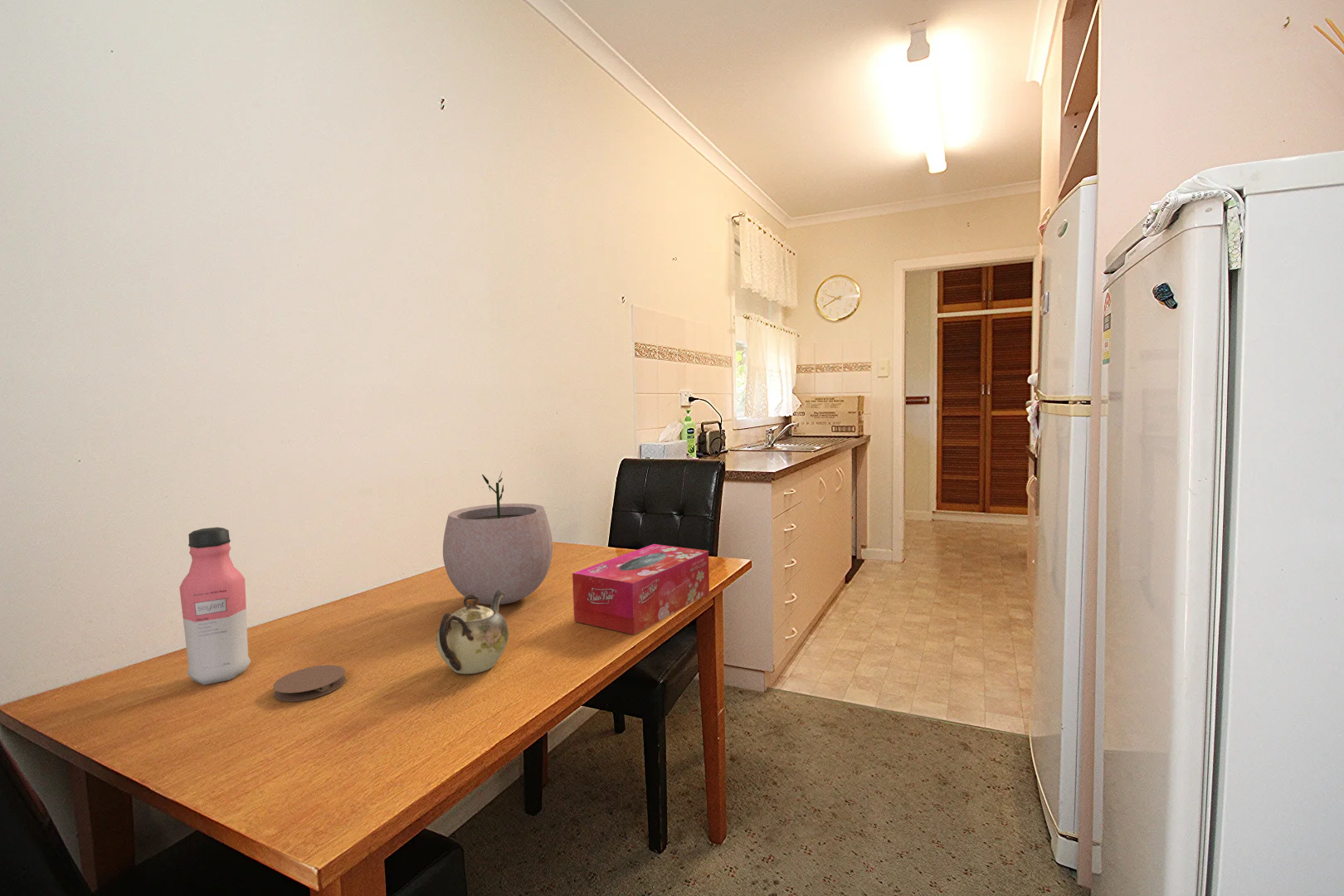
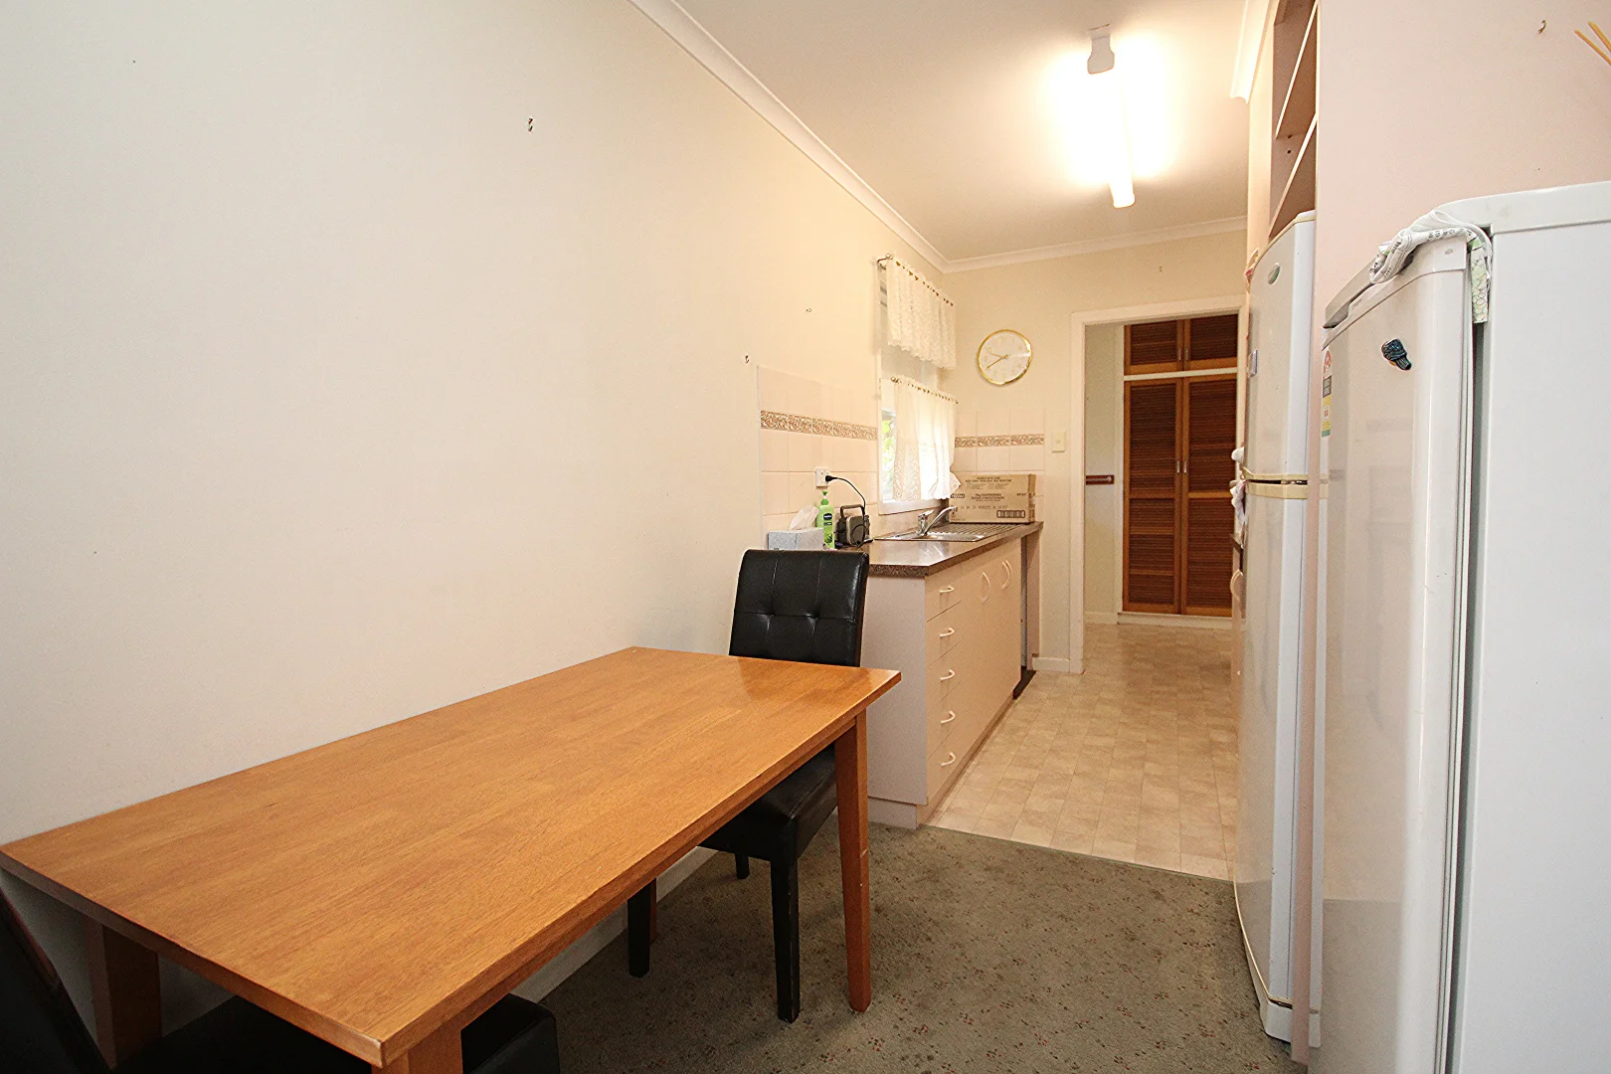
- coaster (310, 682)
- plant pot (498, 536)
- tissue box (645, 583)
- teapot (475, 628)
- water bottle (214, 602)
